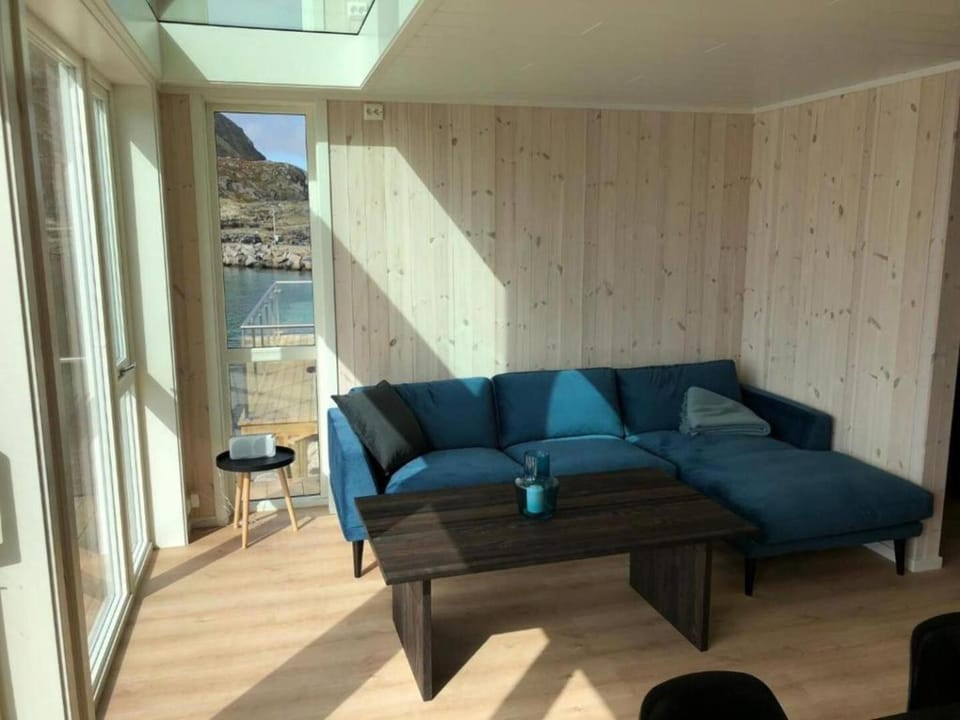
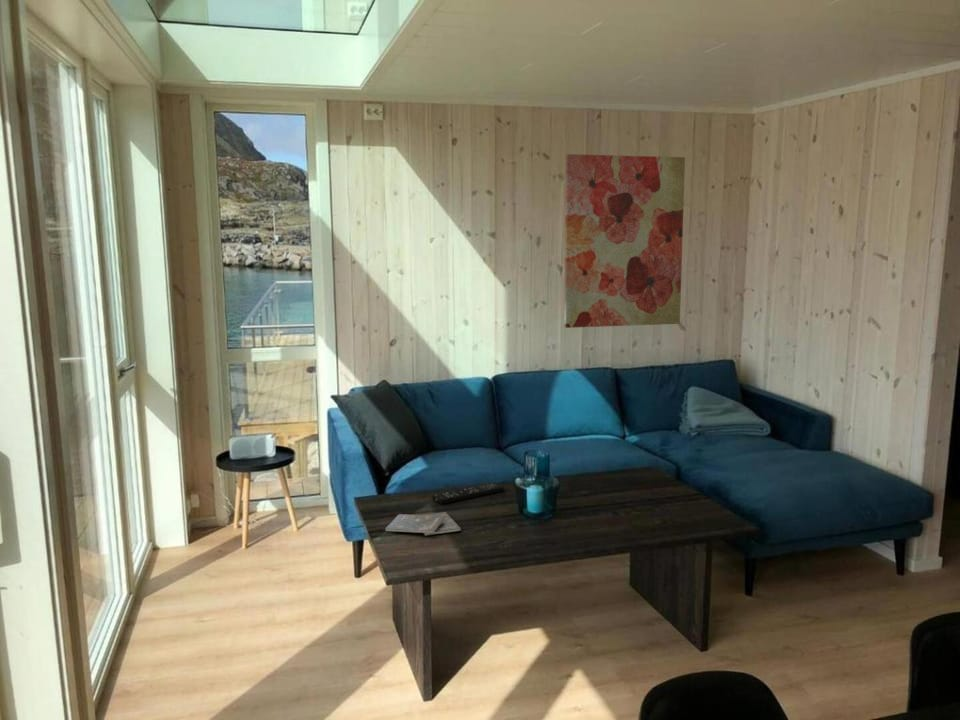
+ wall art (624, 242)
+ booklet (428, 520)
+ remote control (468, 492)
